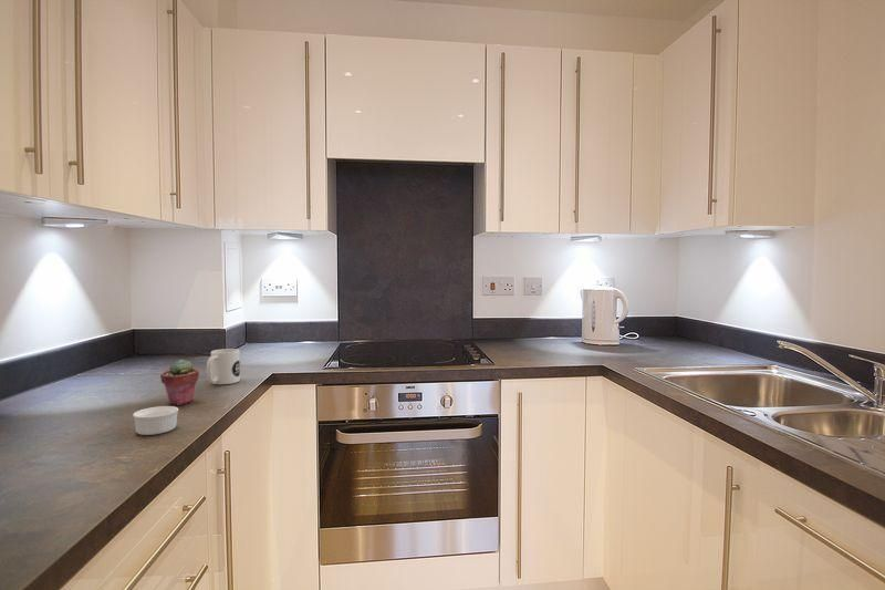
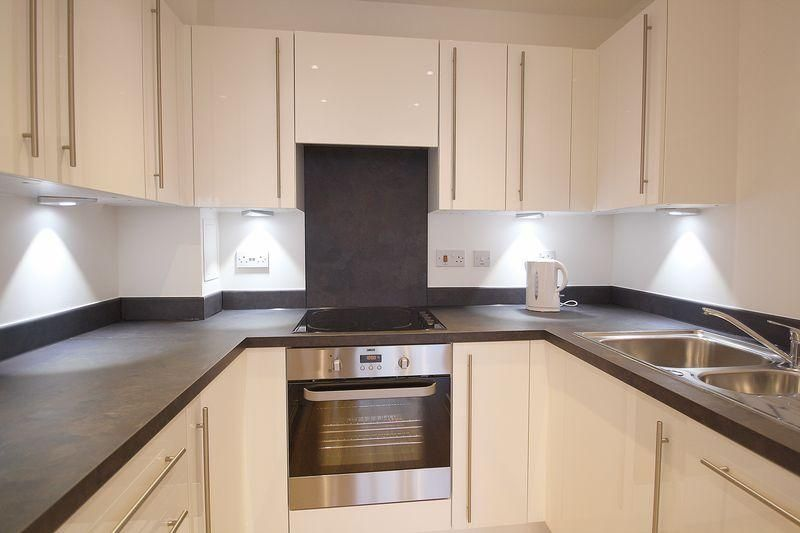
- ramekin (156, 420)
- potted succulent (180, 380)
- mug (221, 366)
